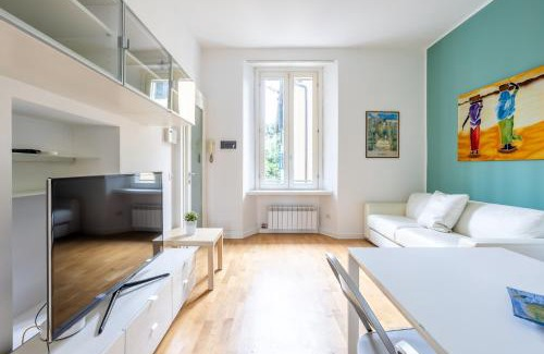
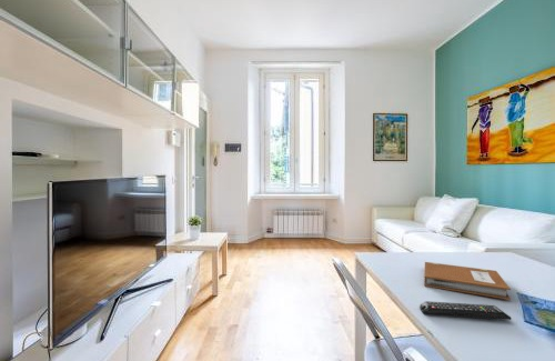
+ remote control (463, 310)
+ notebook (463, 278)
